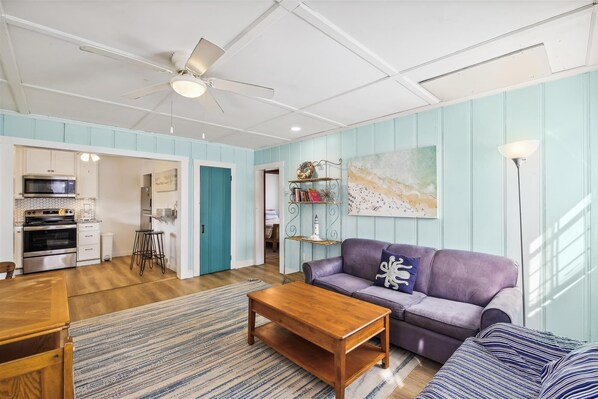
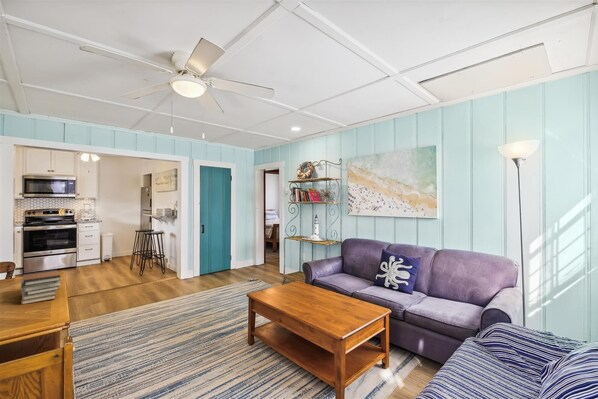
+ book stack (40, 285)
